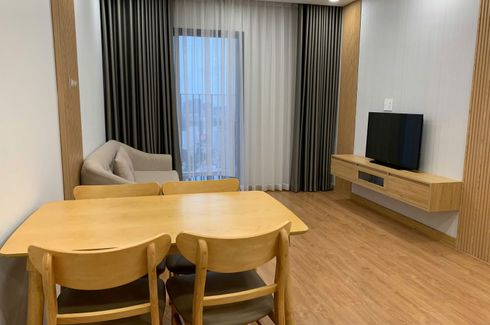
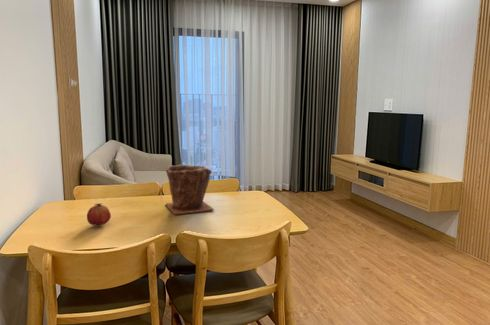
+ plant pot (189, 186)
+ fruit (98, 214)
